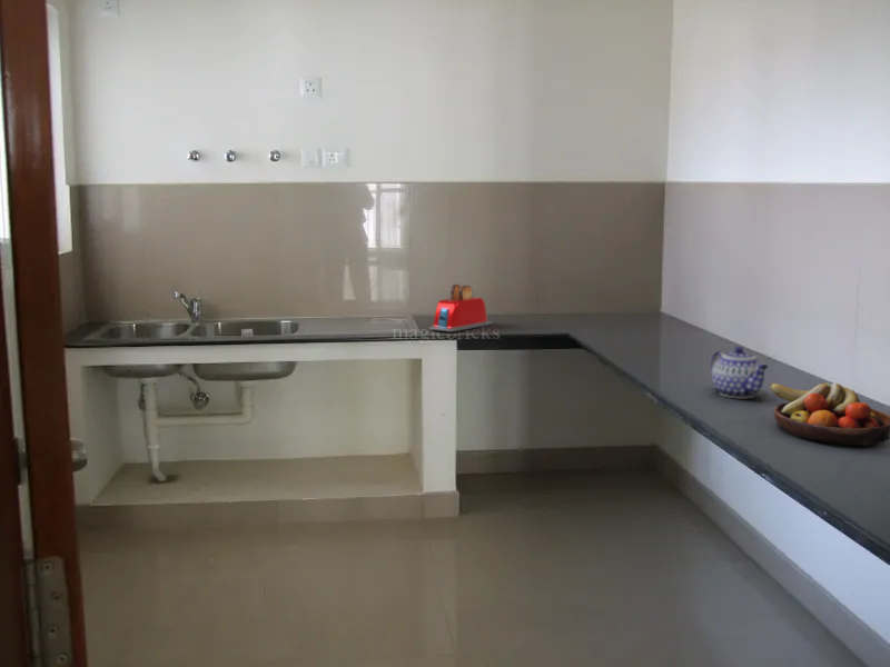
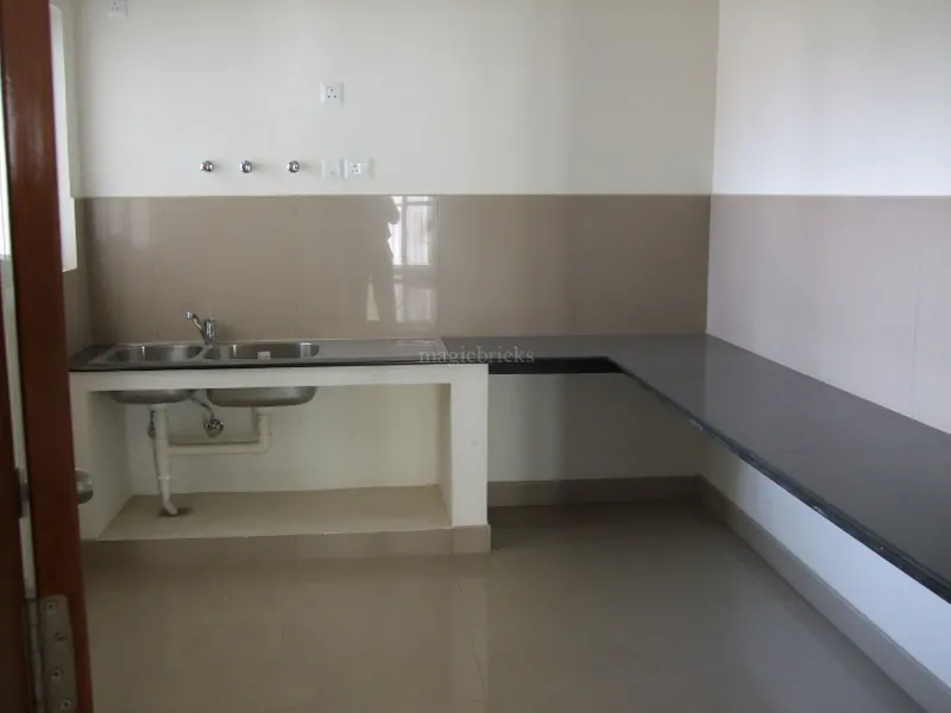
- toaster (461, 306)
- fruit bowl (831, 409)
- teapot (738, 370)
